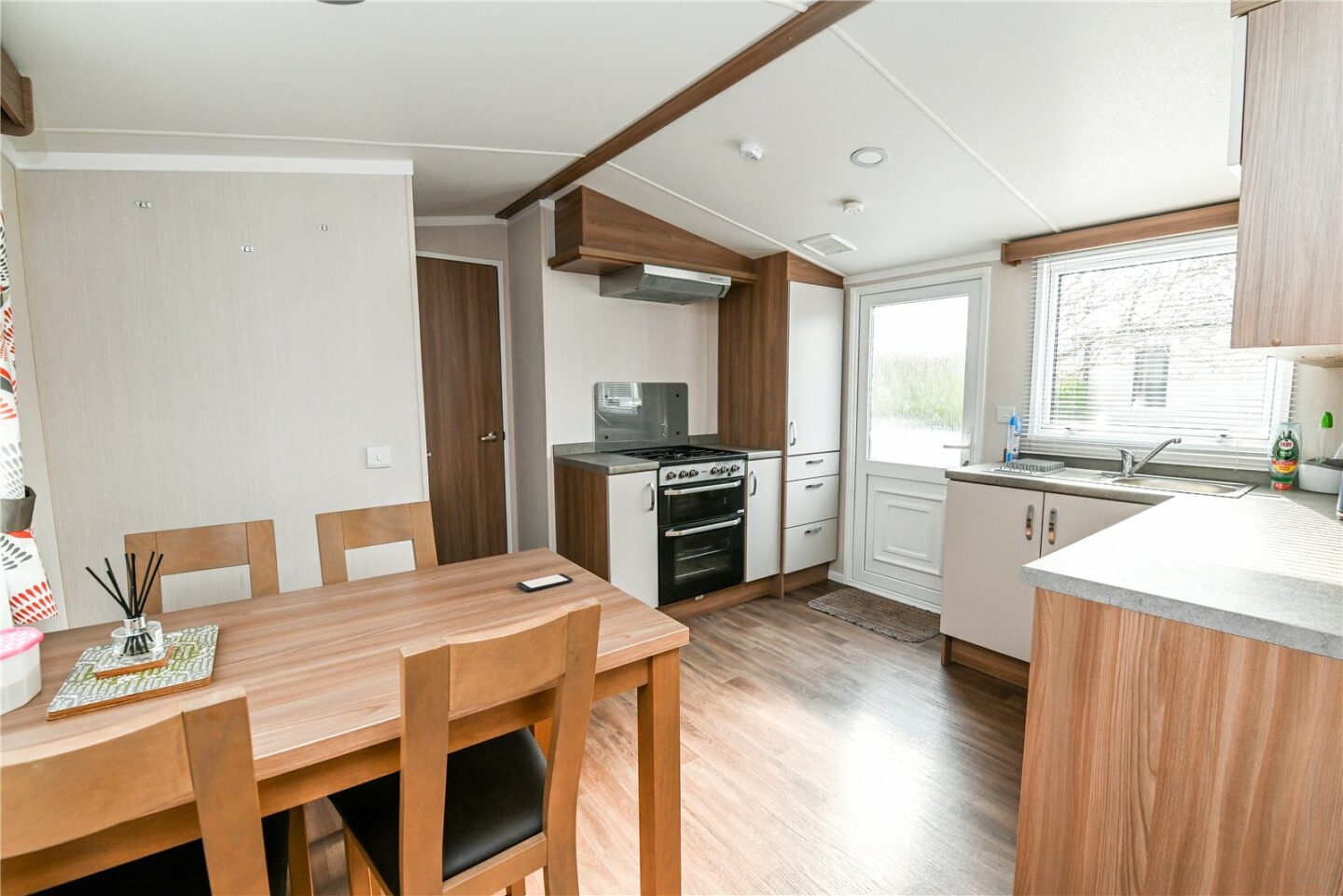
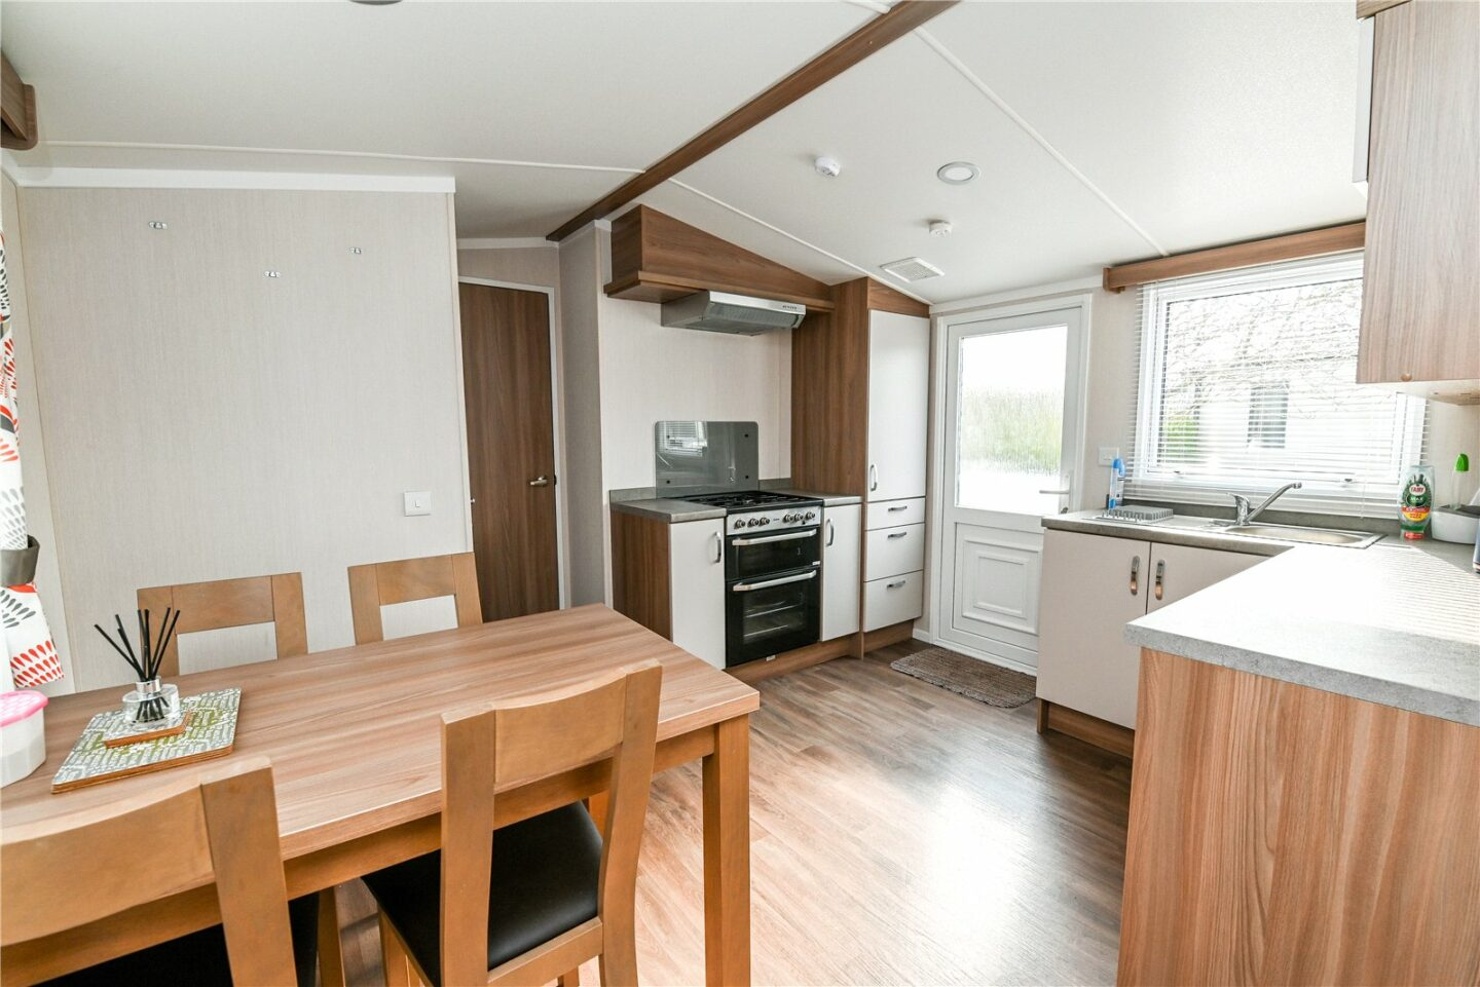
- smartphone (545, 582)
